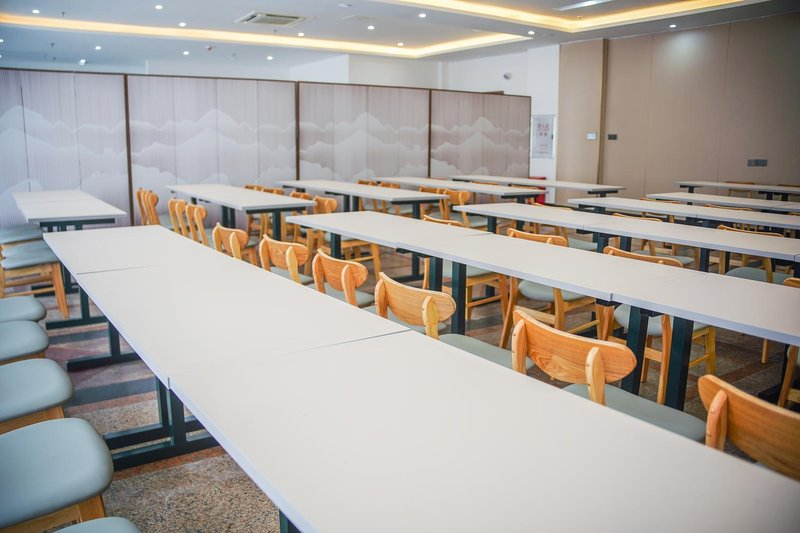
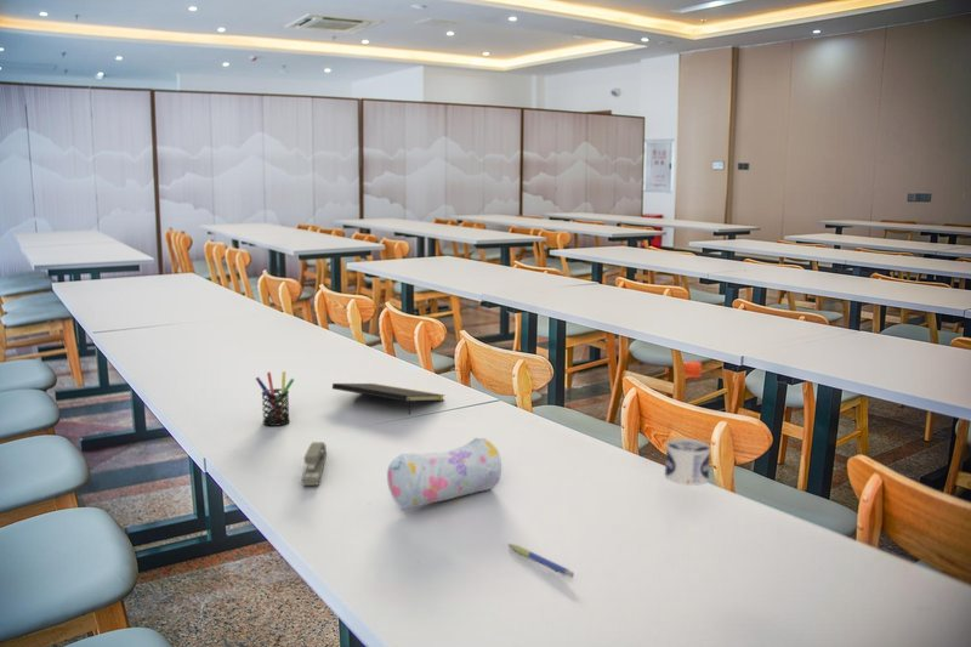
+ pen holder (278, 396)
+ pen (538, 558)
+ water bottle (688, 448)
+ stapler (314, 458)
+ notepad (388, 391)
+ pencil case (445, 472)
